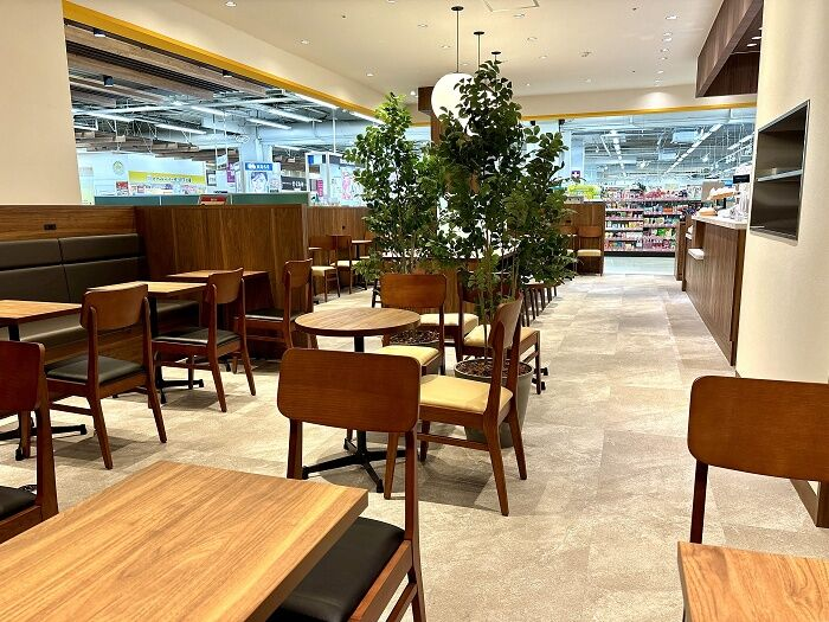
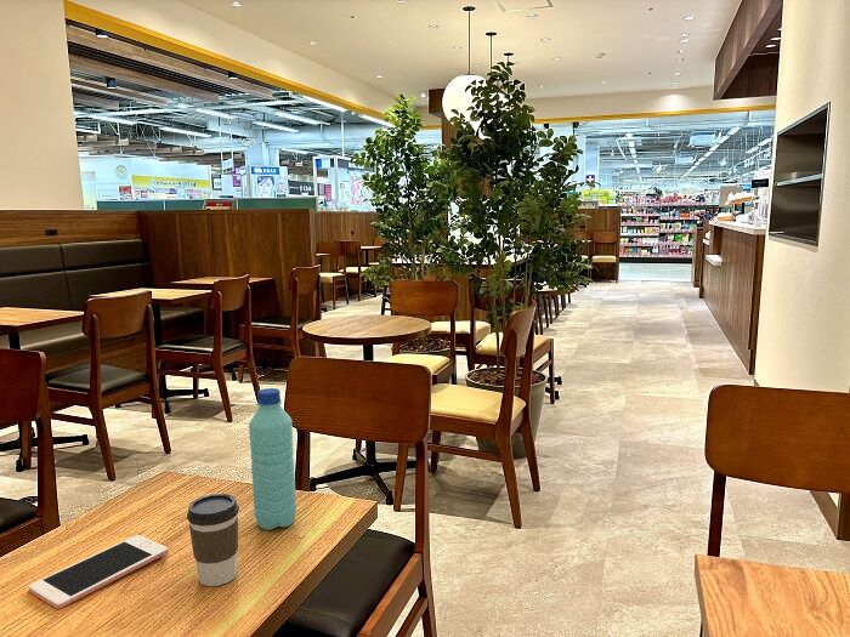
+ water bottle (272, 457)
+ coffee cup (215, 540)
+ cell phone (102, 568)
